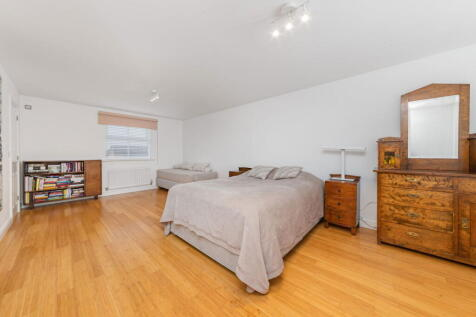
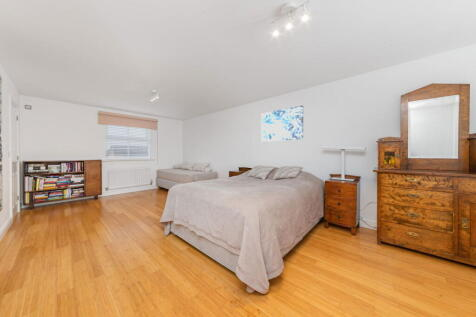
+ wall art (280, 125)
